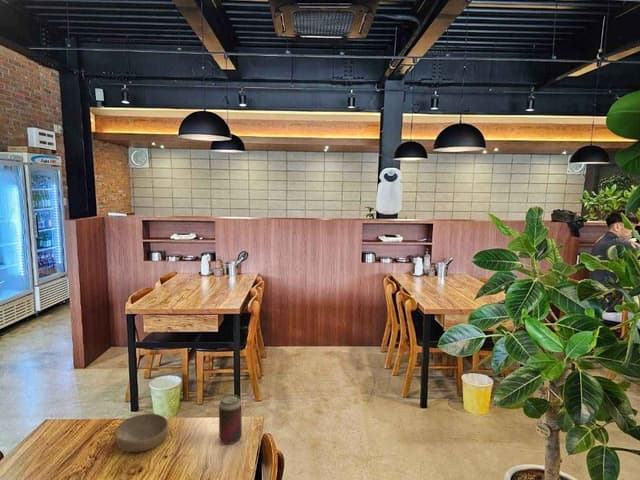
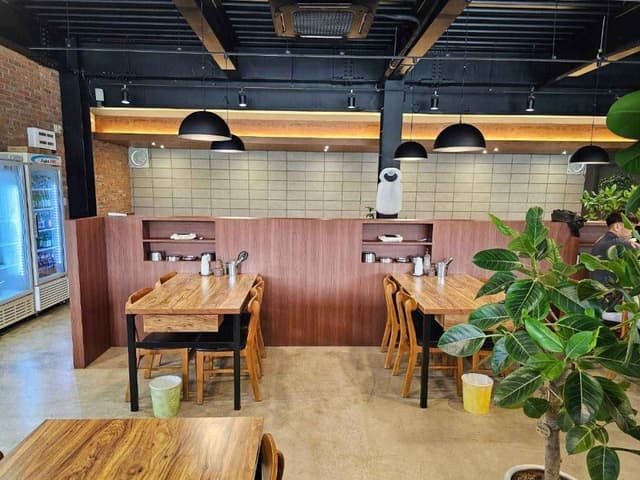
- bowl (142, 432)
- beverage can (230, 418)
